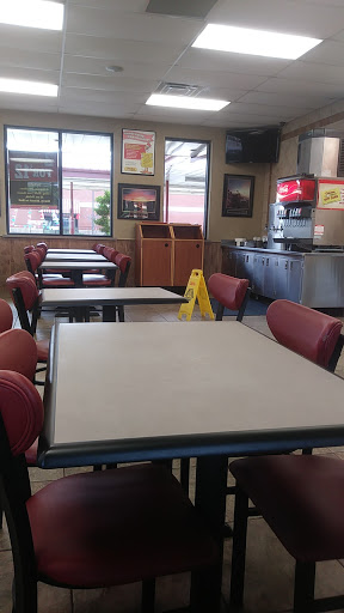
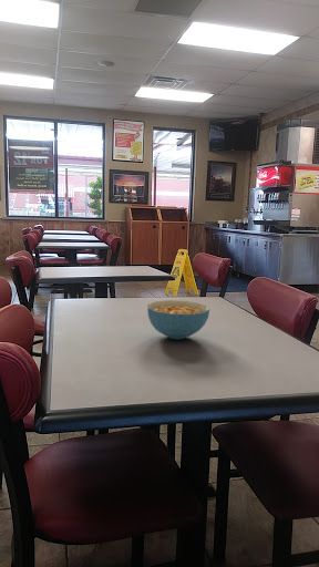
+ cereal bowl (177, 321)
